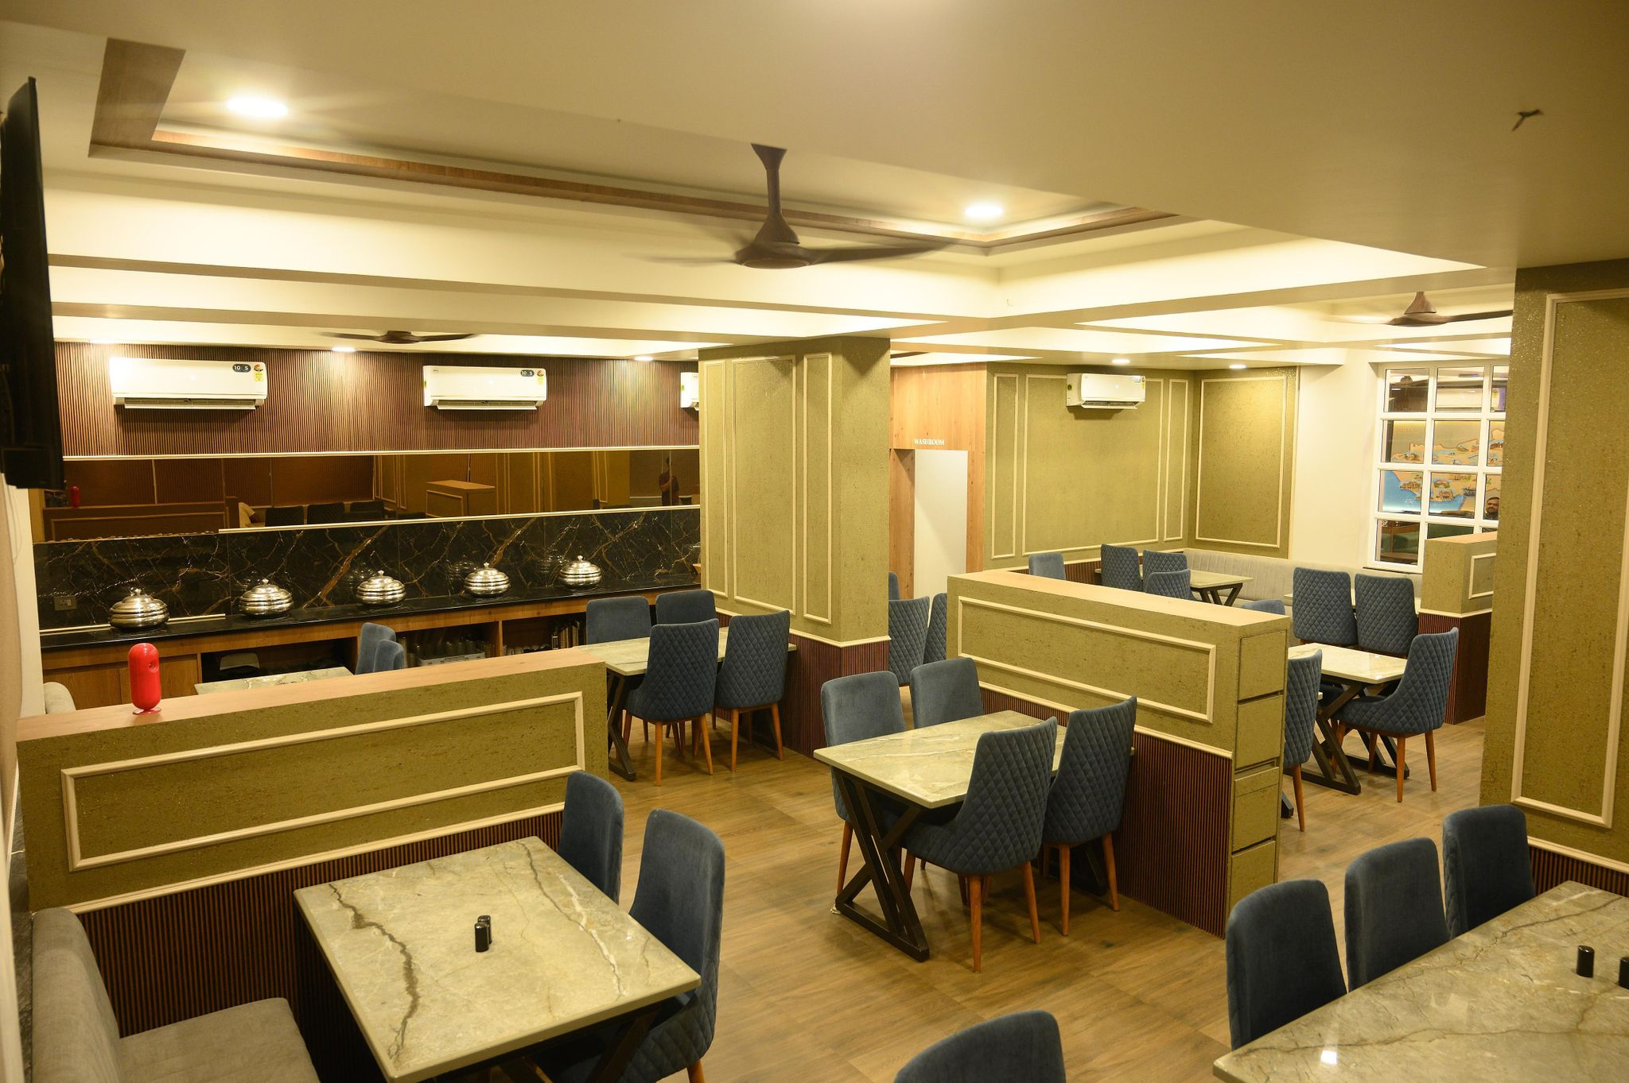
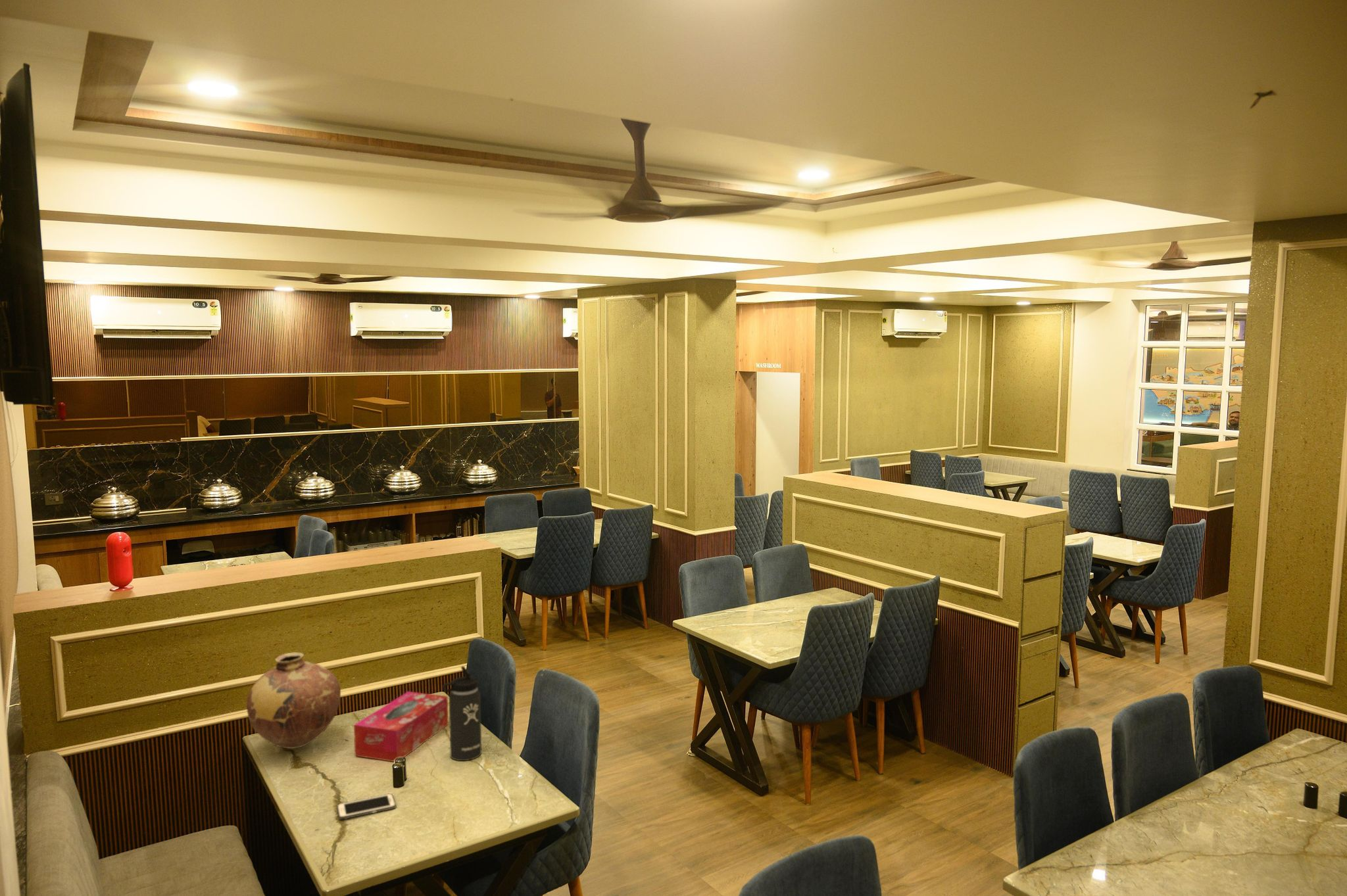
+ cell phone (366, 806)
+ tissue box (403, 724)
+ vase (295, 701)
+ thermos bottle (461, 711)
